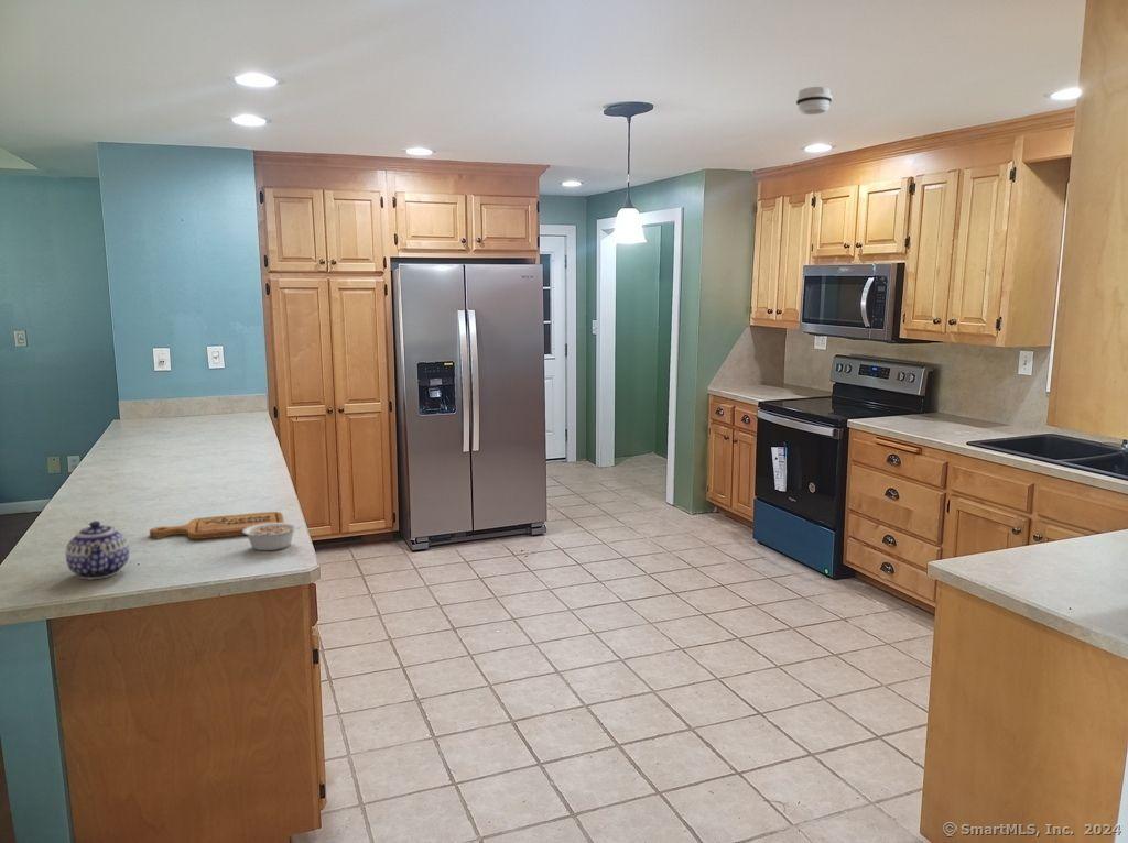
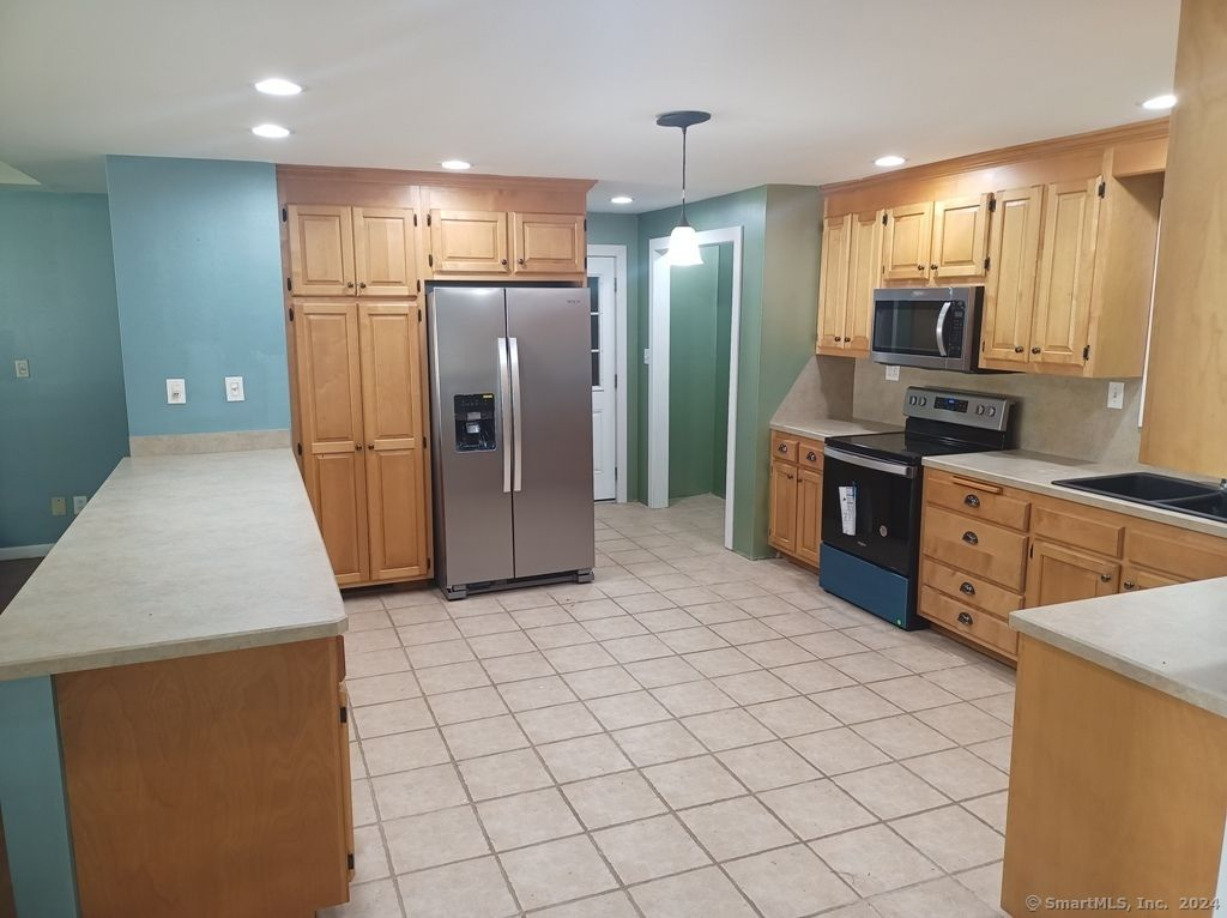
- cutting board (218, 526)
- legume (272, 535)
- teapot (97, 547)
- smoke detector (813, 100)
